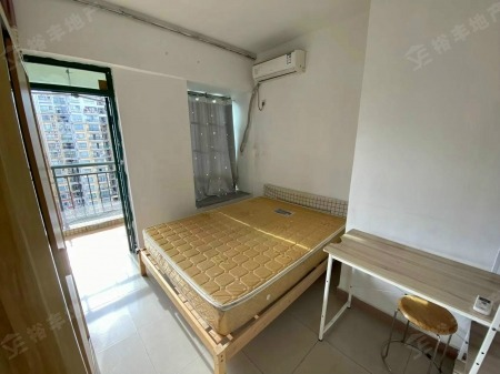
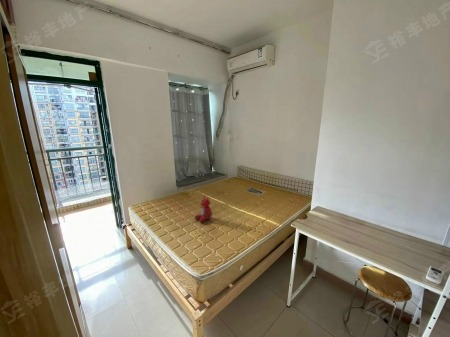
+ stuffed bear (203, 208)
